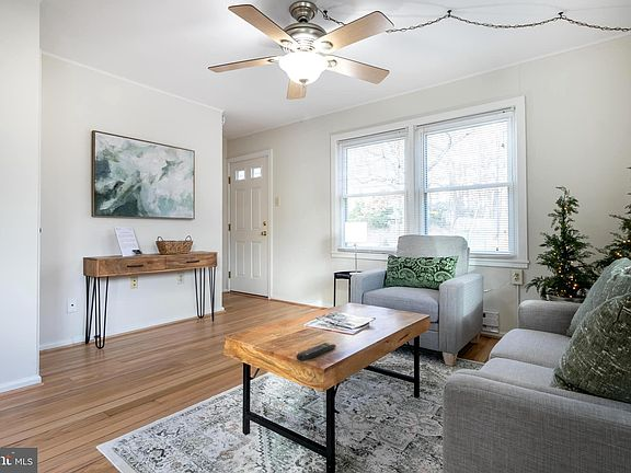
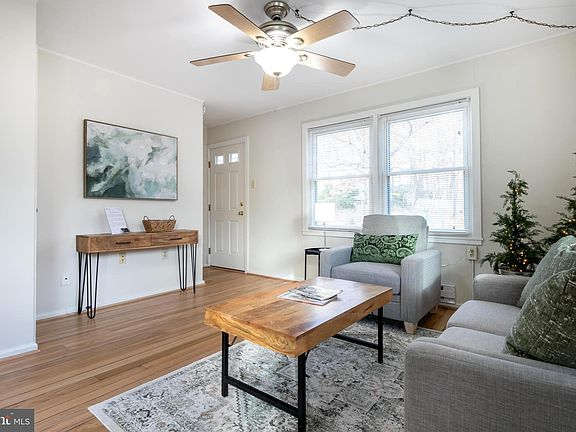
- remote control (317, 350)
